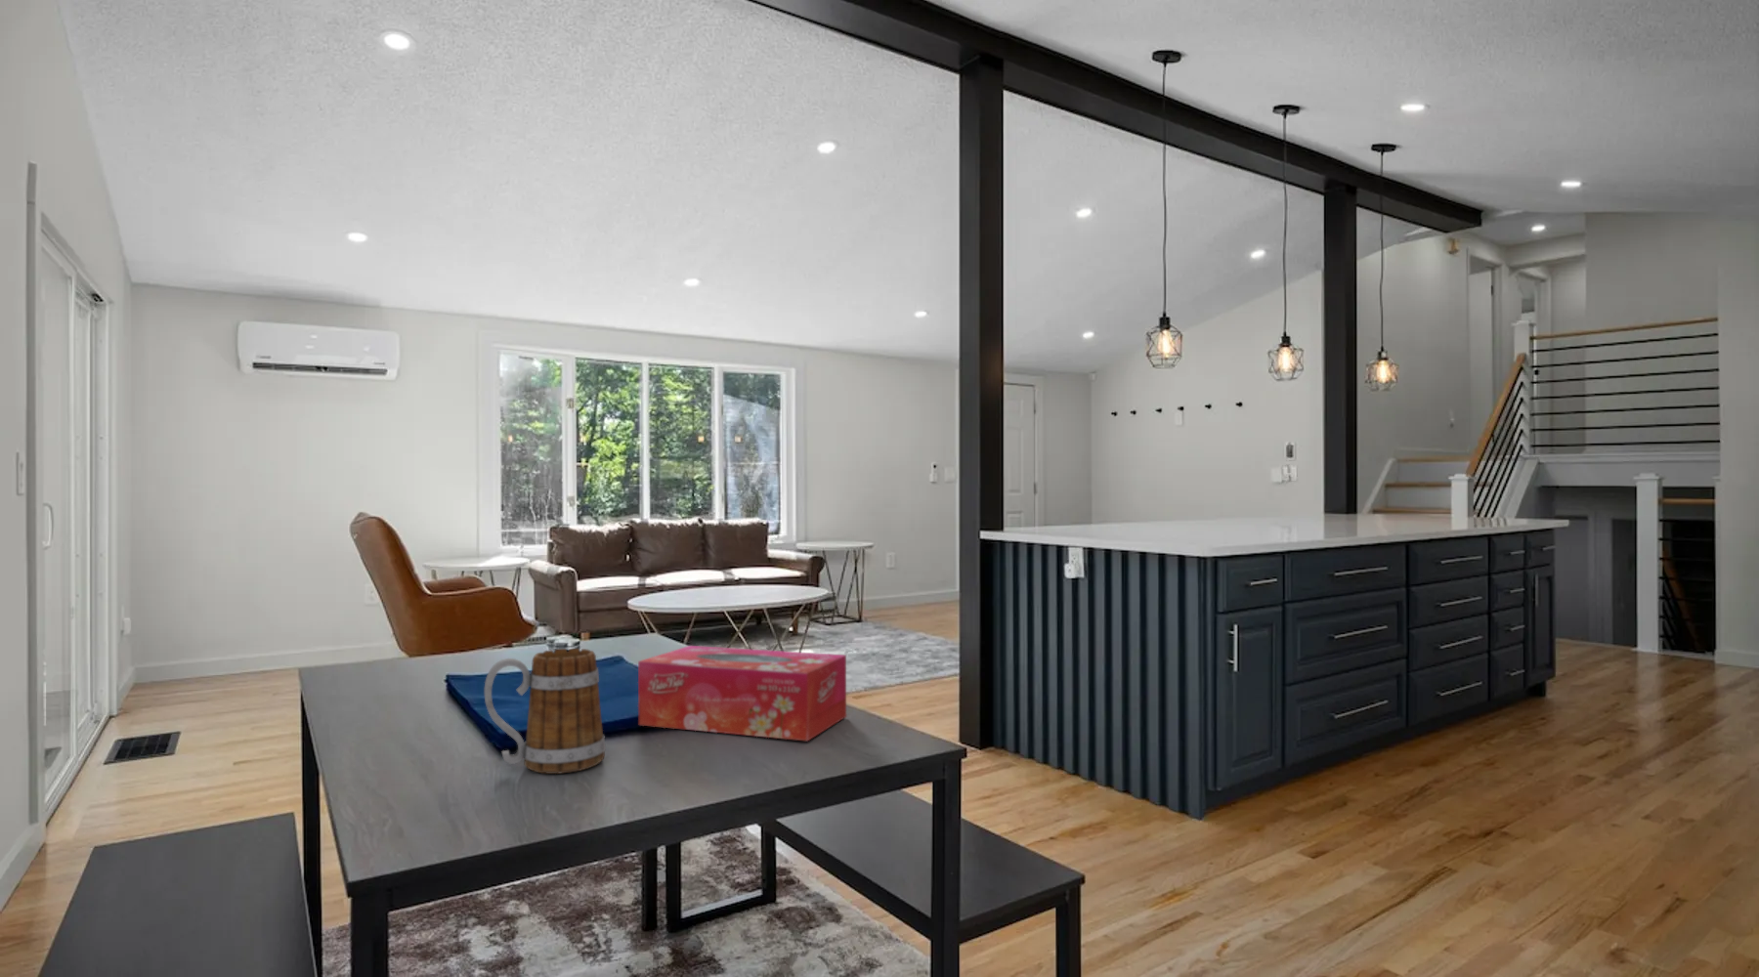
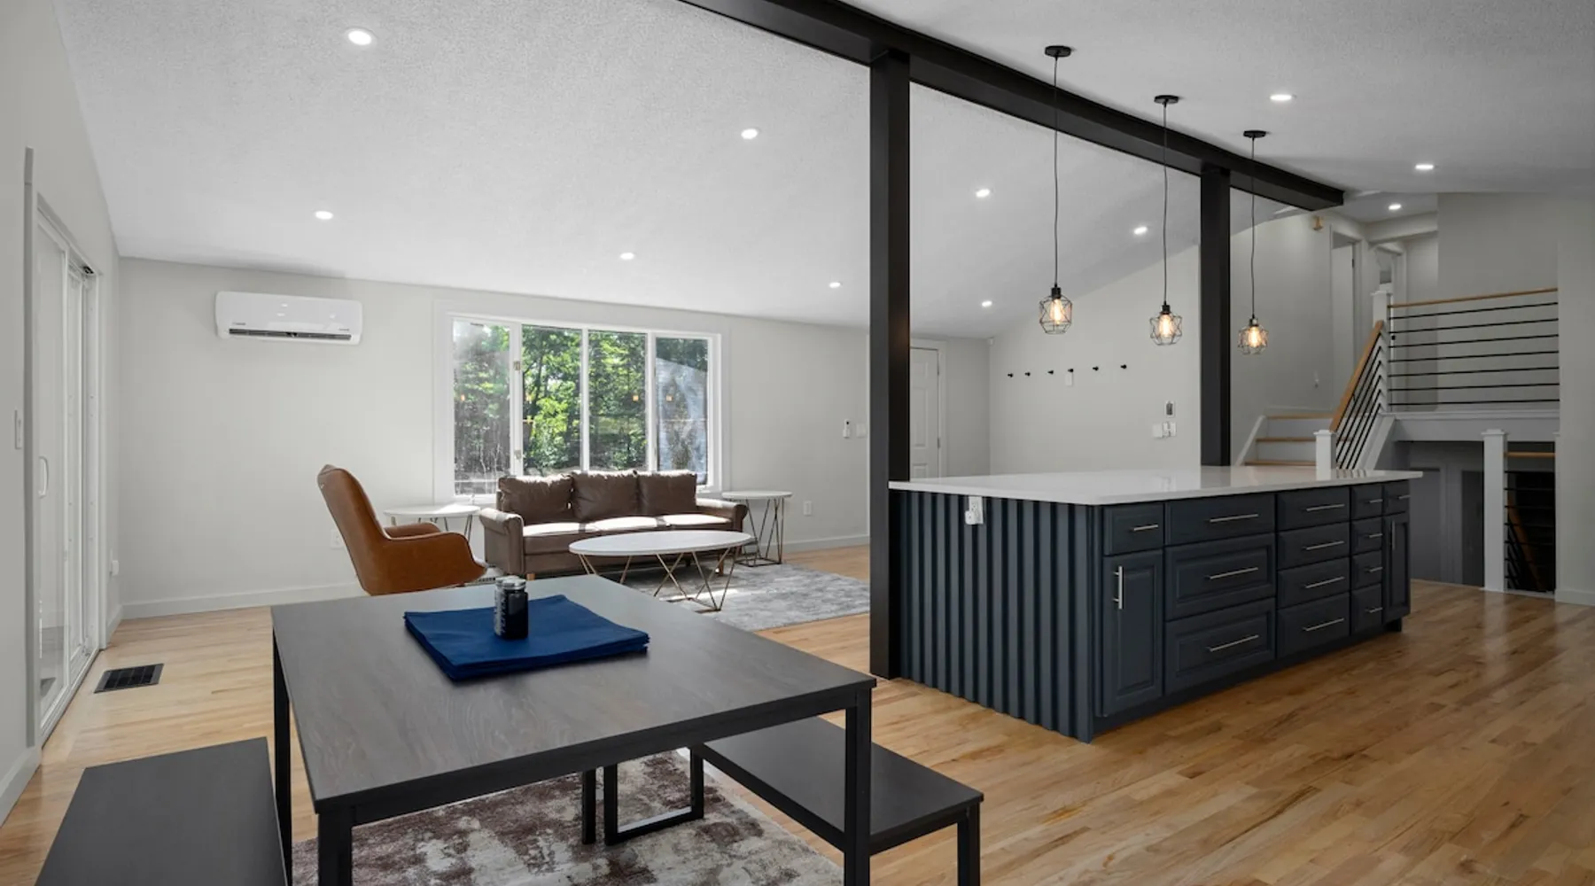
- mug (546, 710)
- tissue box (744, 688)
